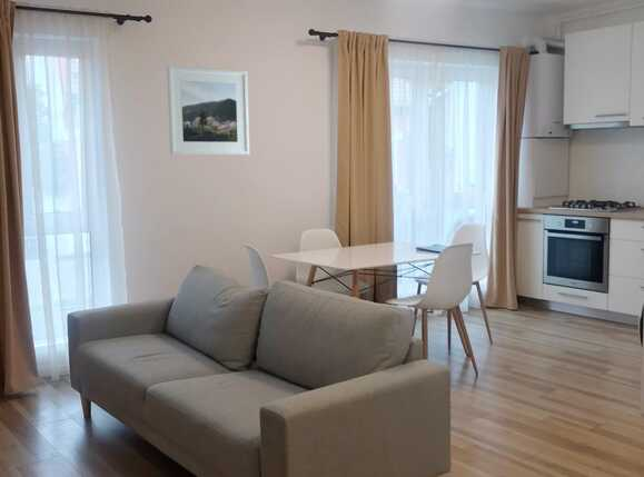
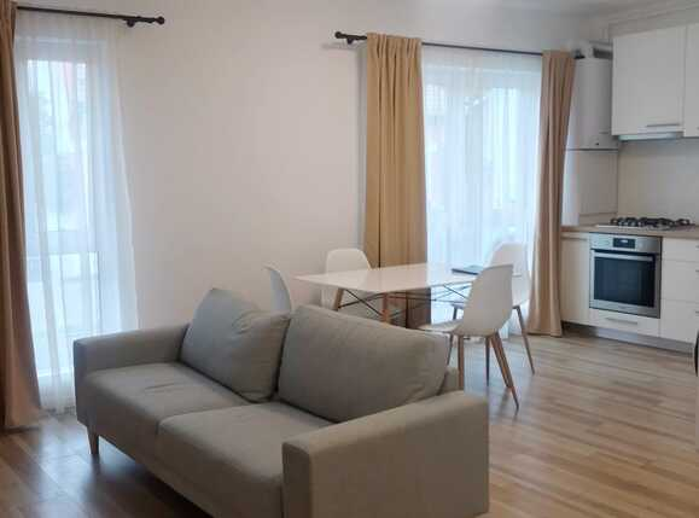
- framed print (209, 111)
